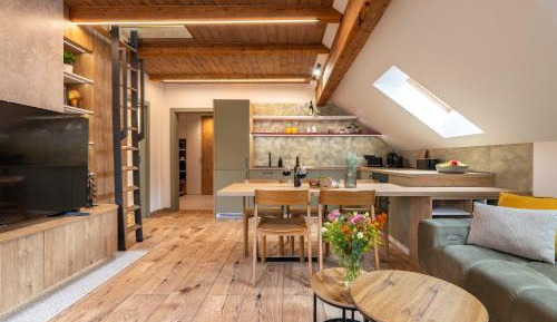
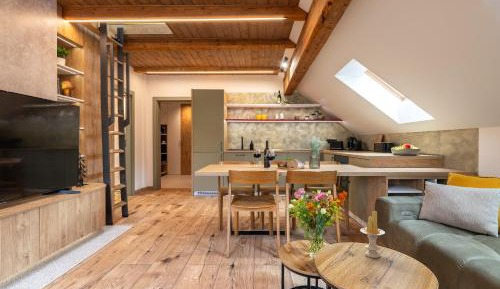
+ candle (372, 232)
